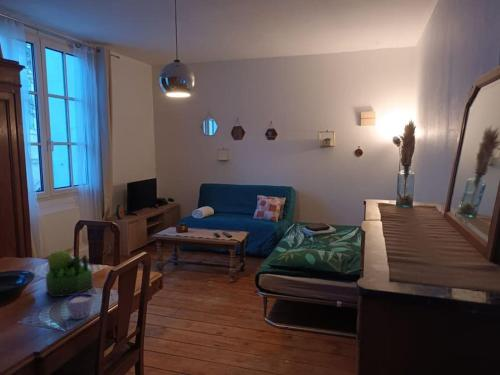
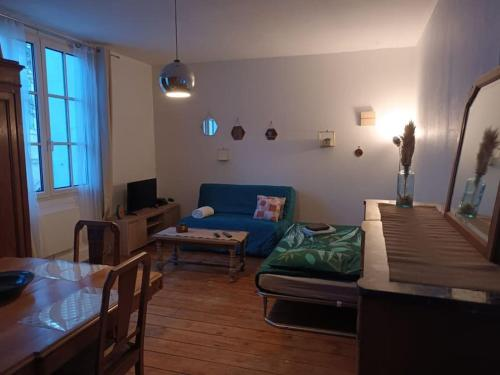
- plant (68, 268)
- cup (80, 305)
